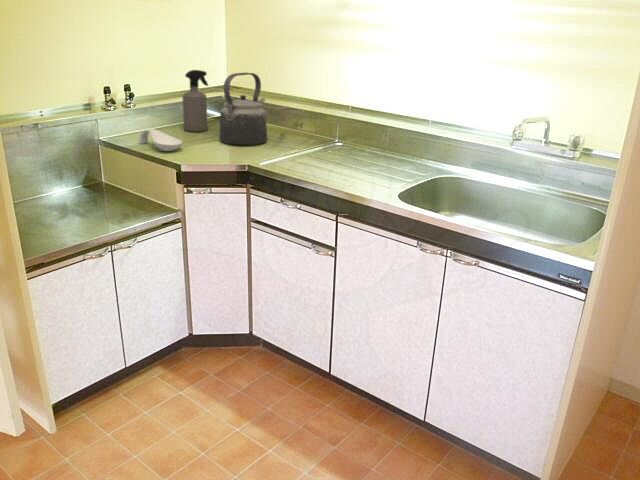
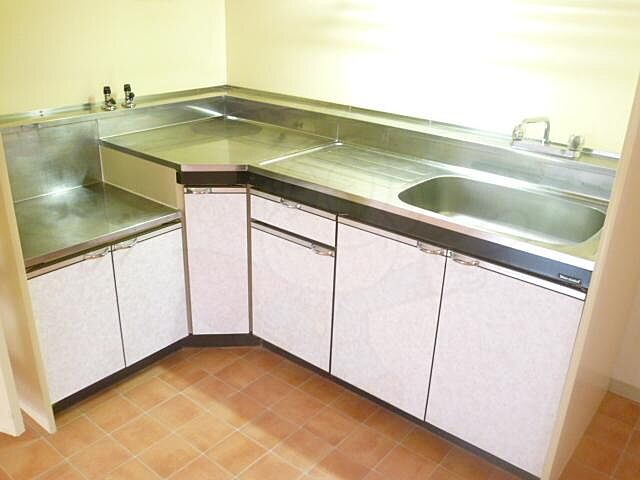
- spray bottle (196, 100)
- kettle (246, 107)
- spoon rest (158, 139)
